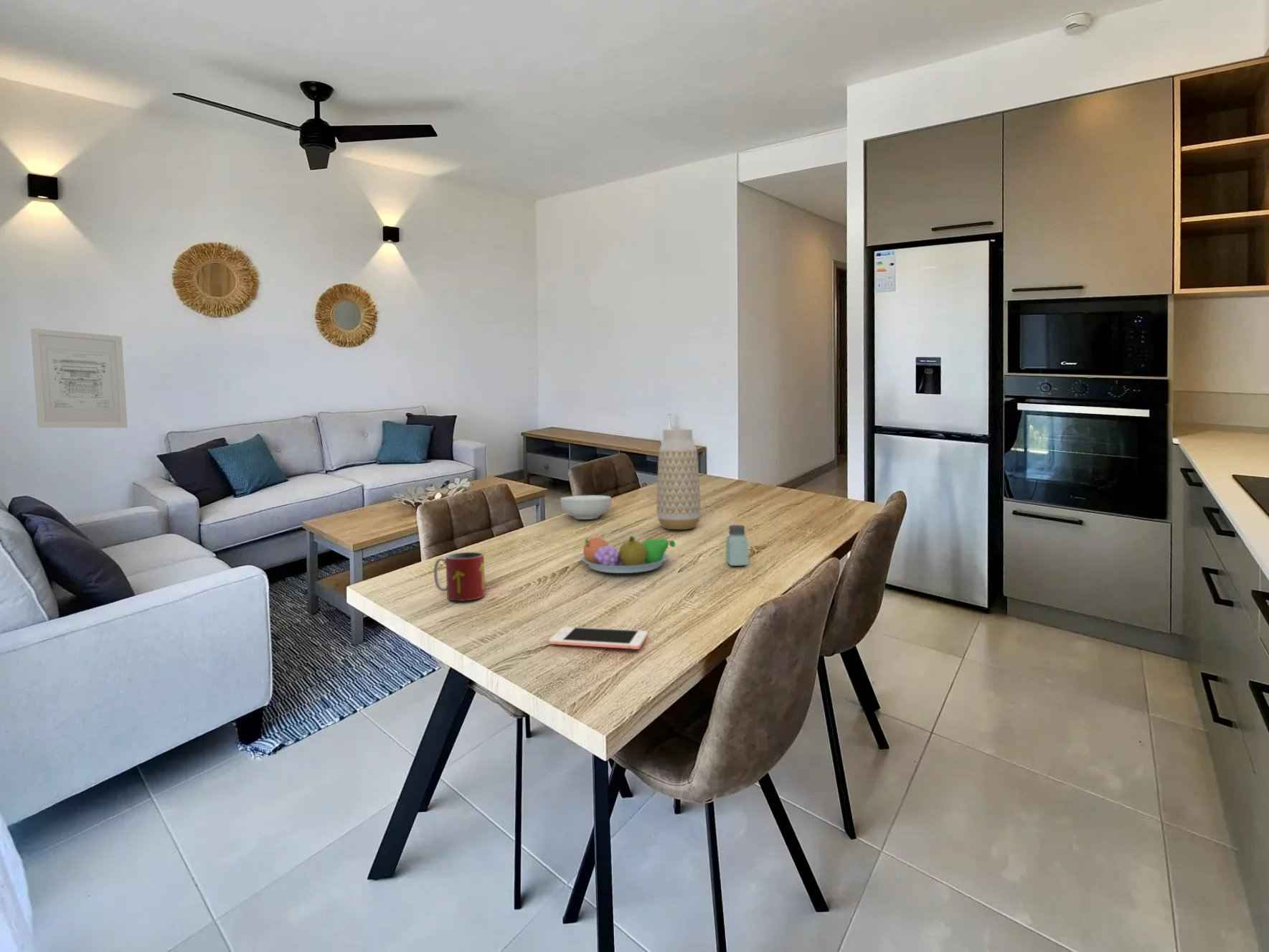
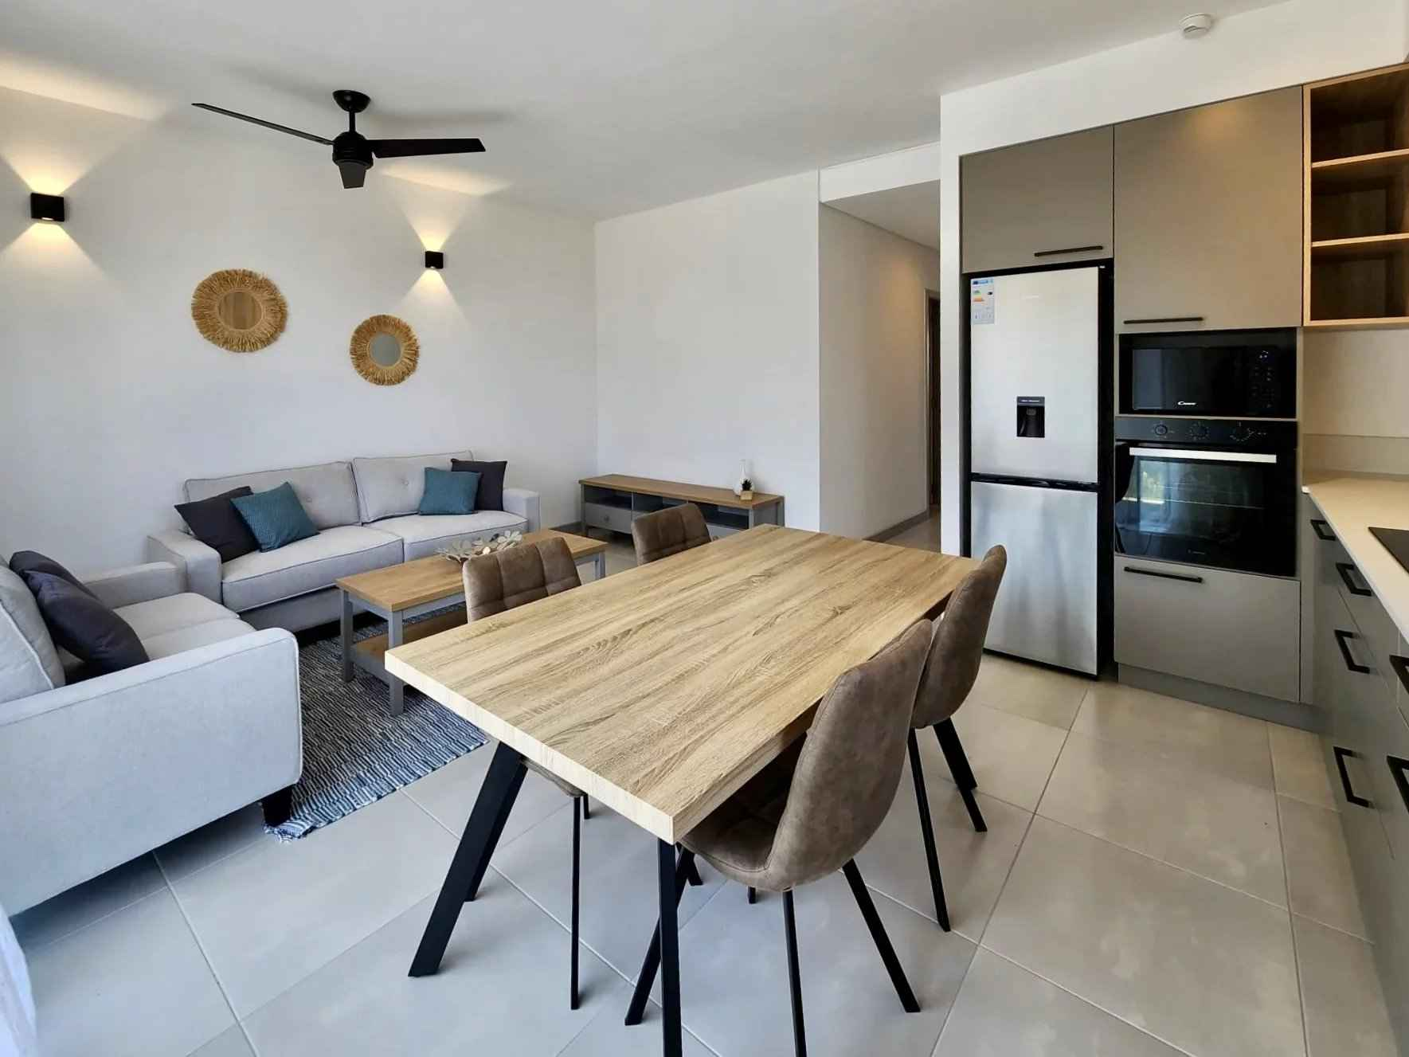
- vase (678, 479)
- wall art (81, 380)
- cell phone (599, 637)
- mug (458, 575)
- cereal bowl (586, 507)
- fruit bowl (628, 548)
- saltshaker (737, 545)
